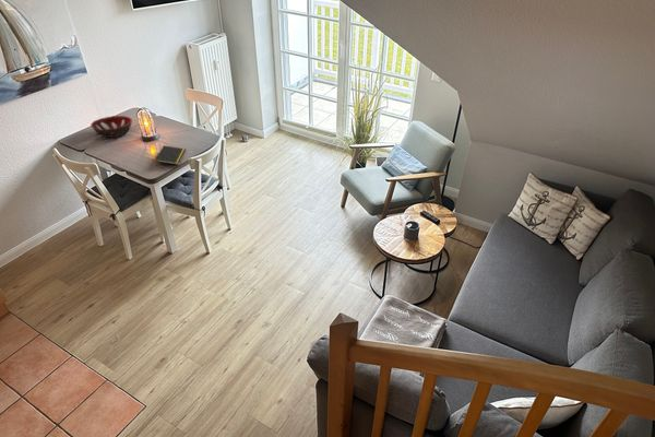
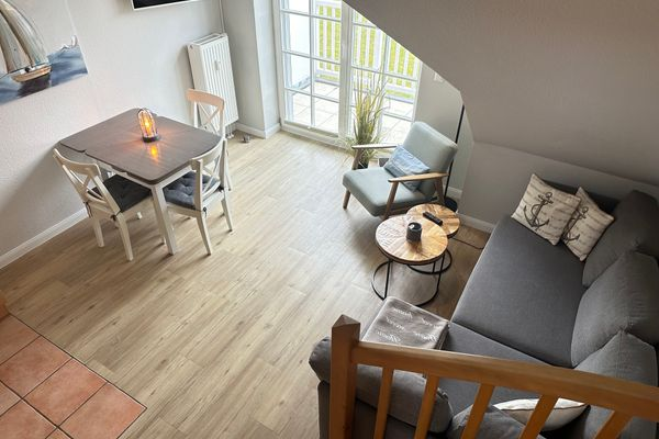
- notepad (170, 154)
- decorative bowl (112, 128)
